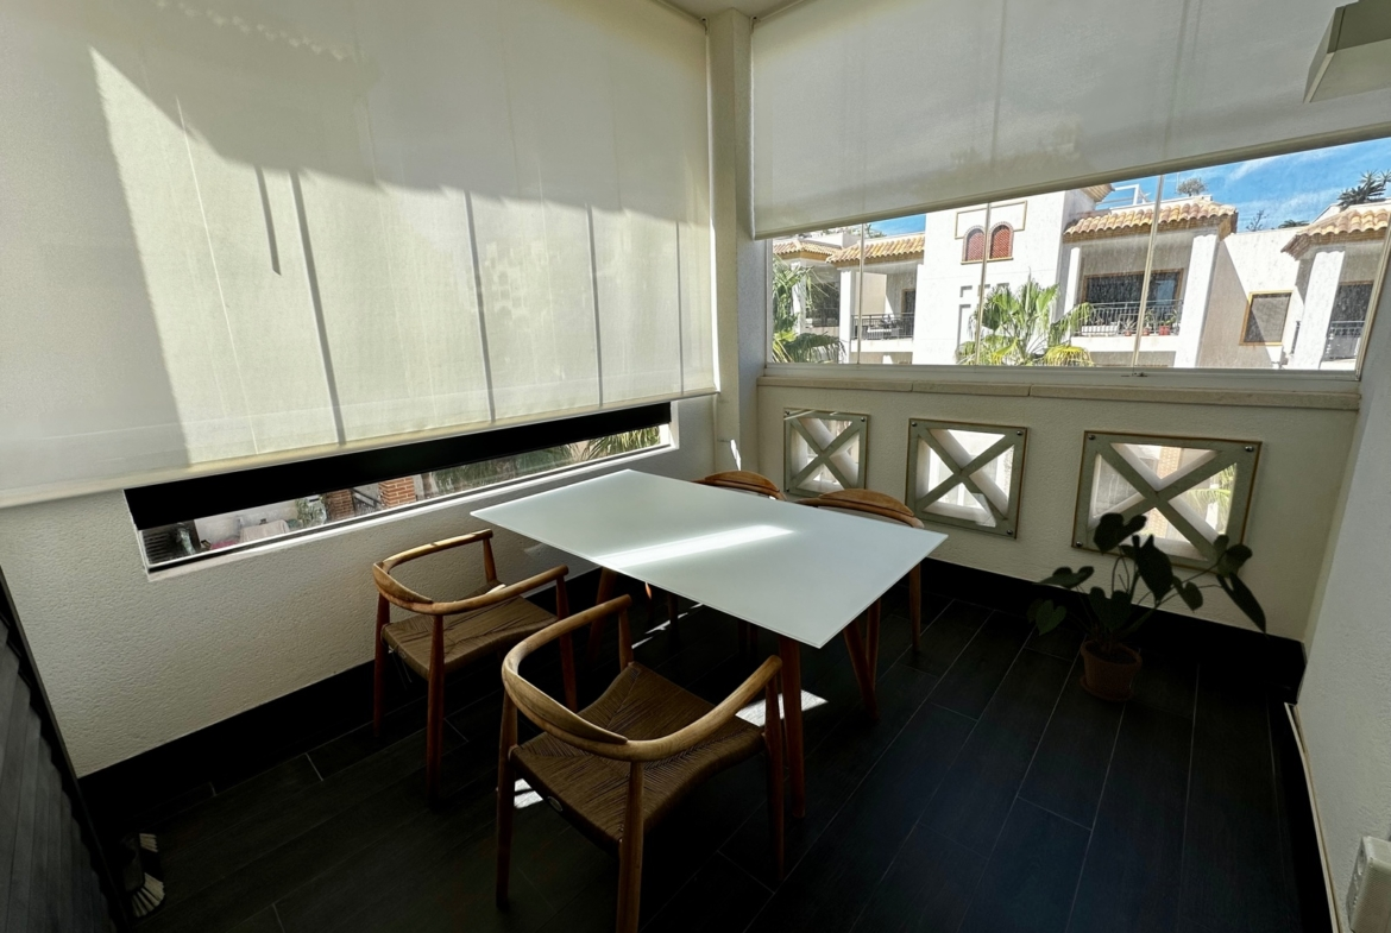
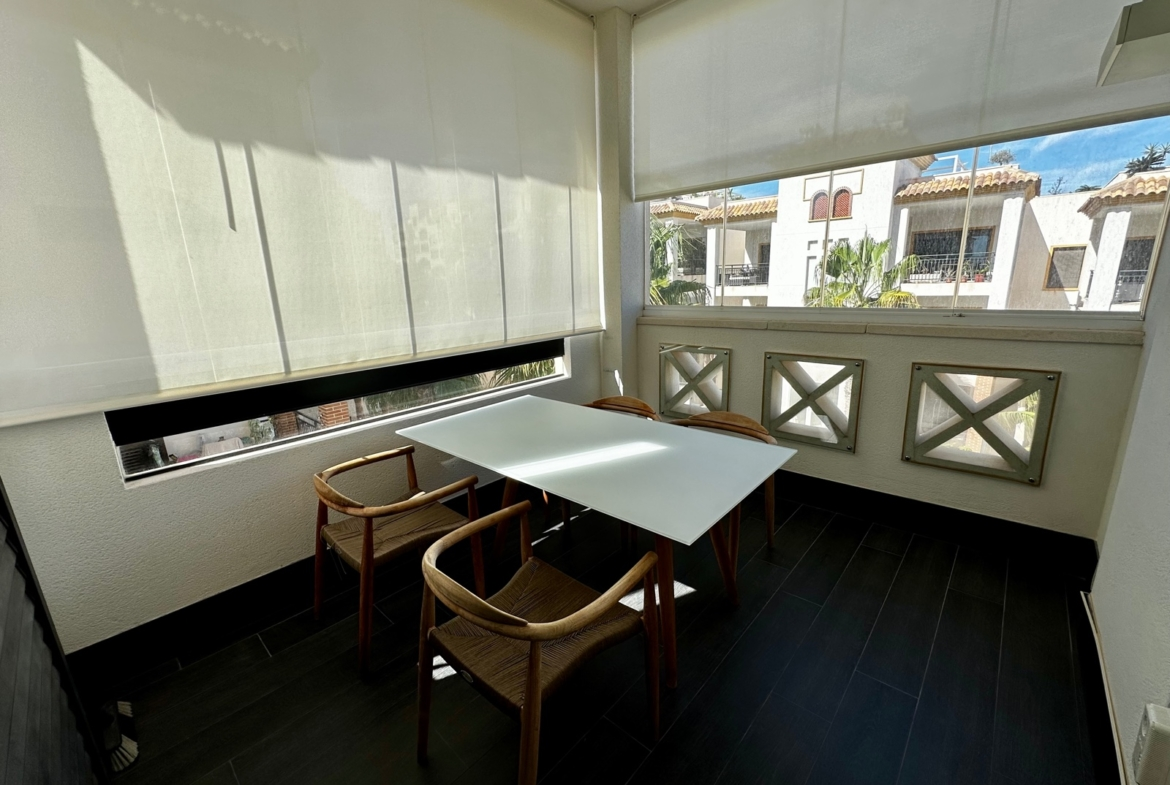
- house plant (1135, 607)
